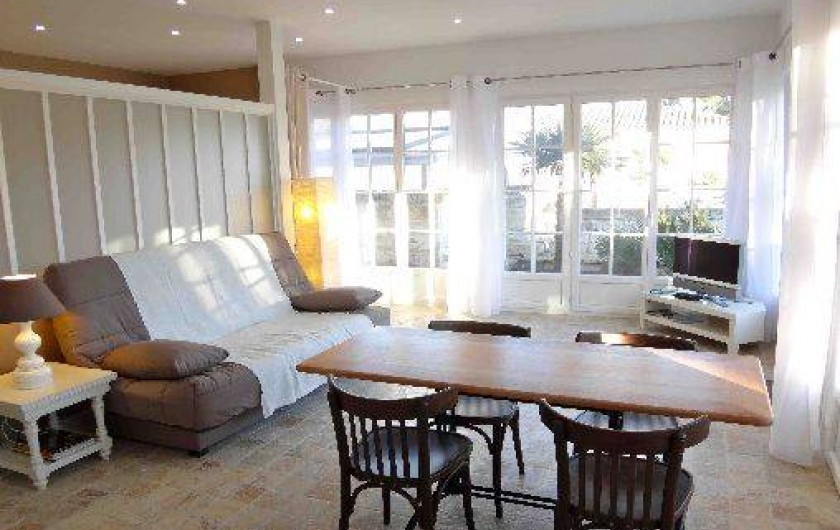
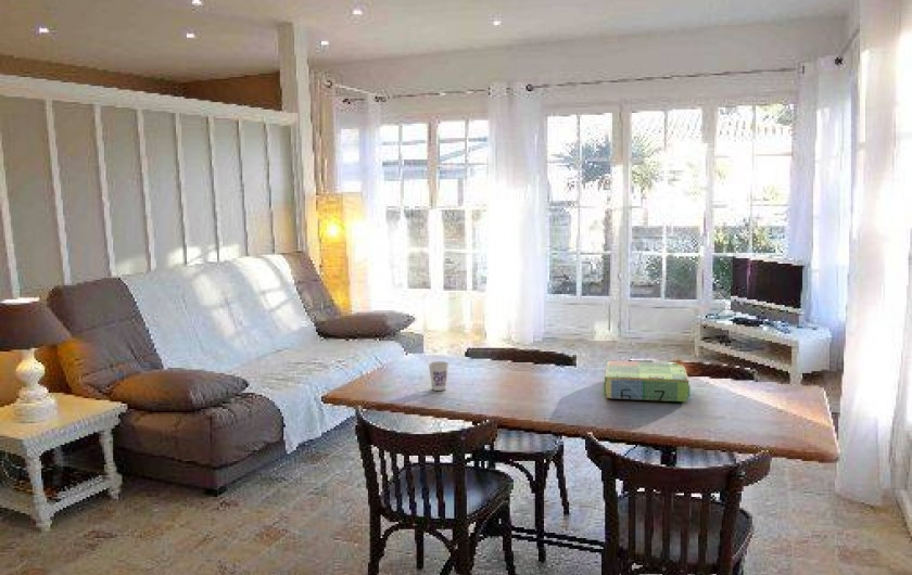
+ board game (645, 379)
+ cup (439, 375)
